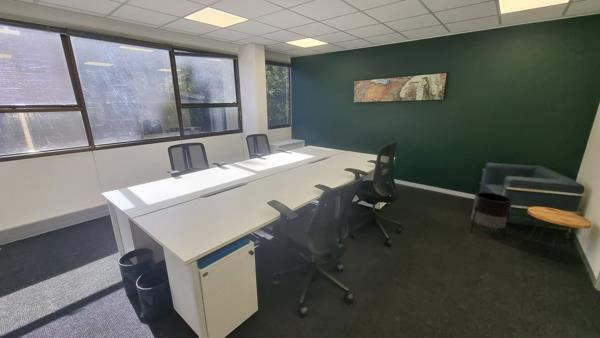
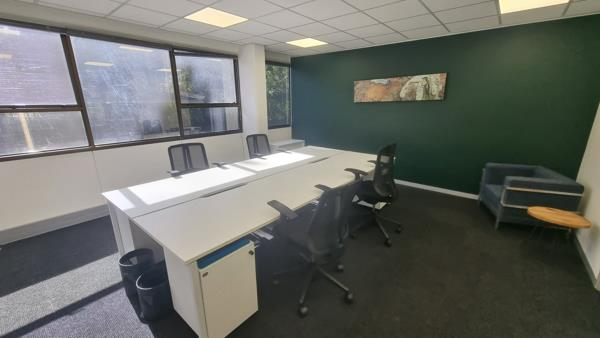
- planter (490, 215)
